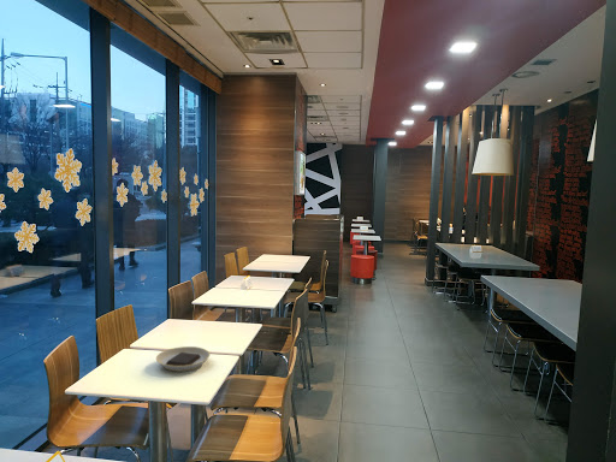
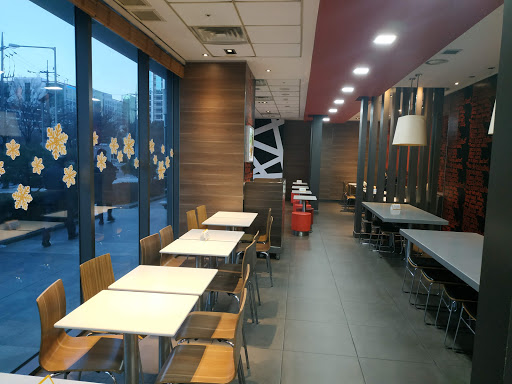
- plate (183, 359)
